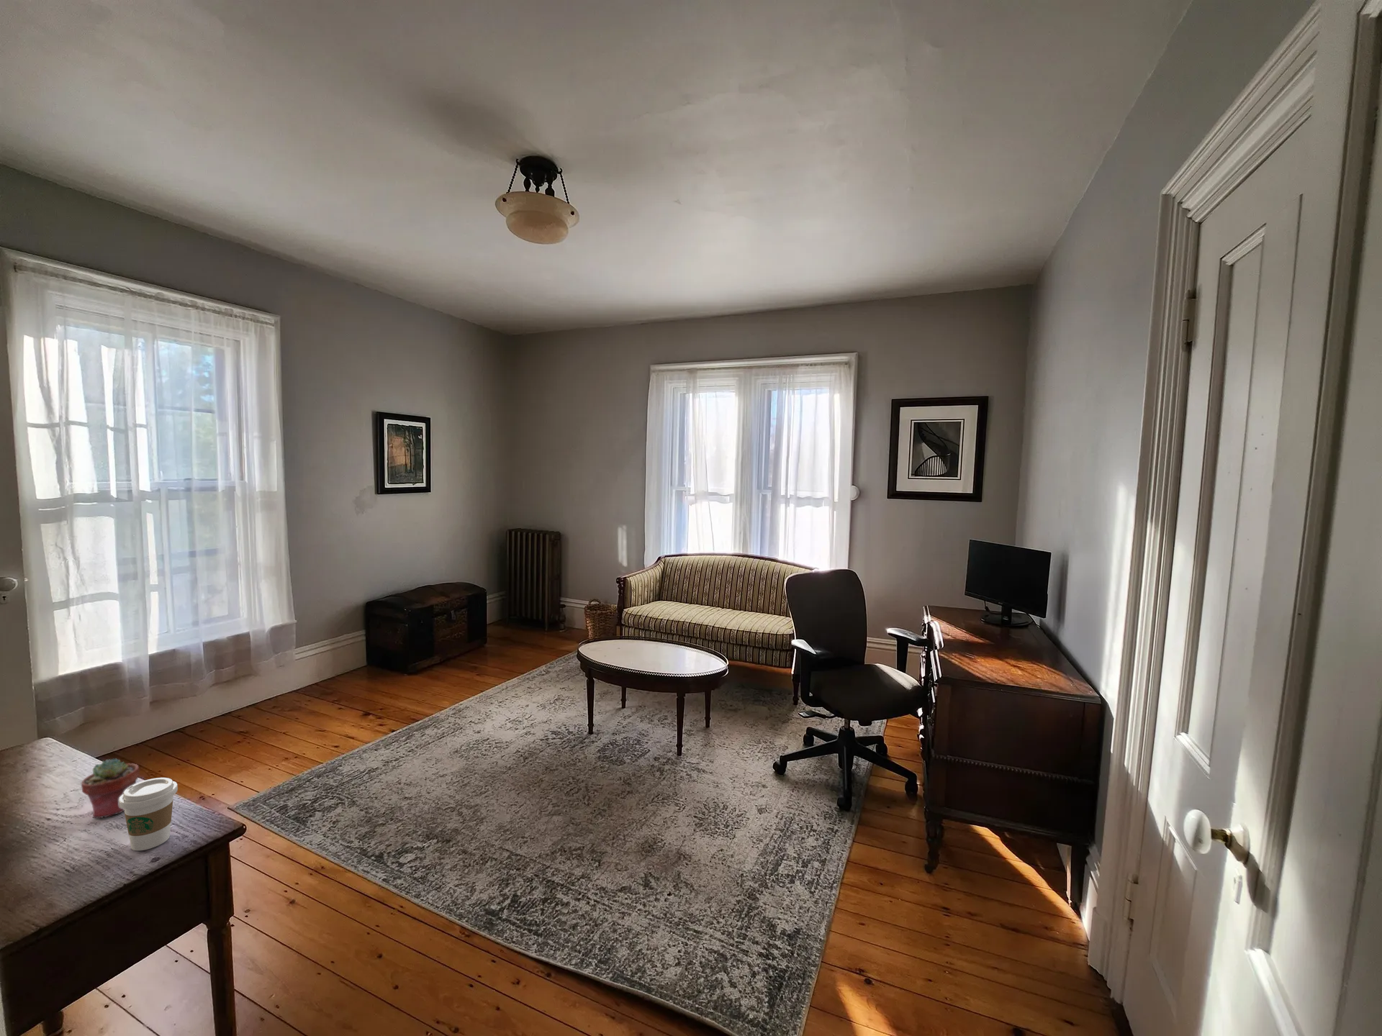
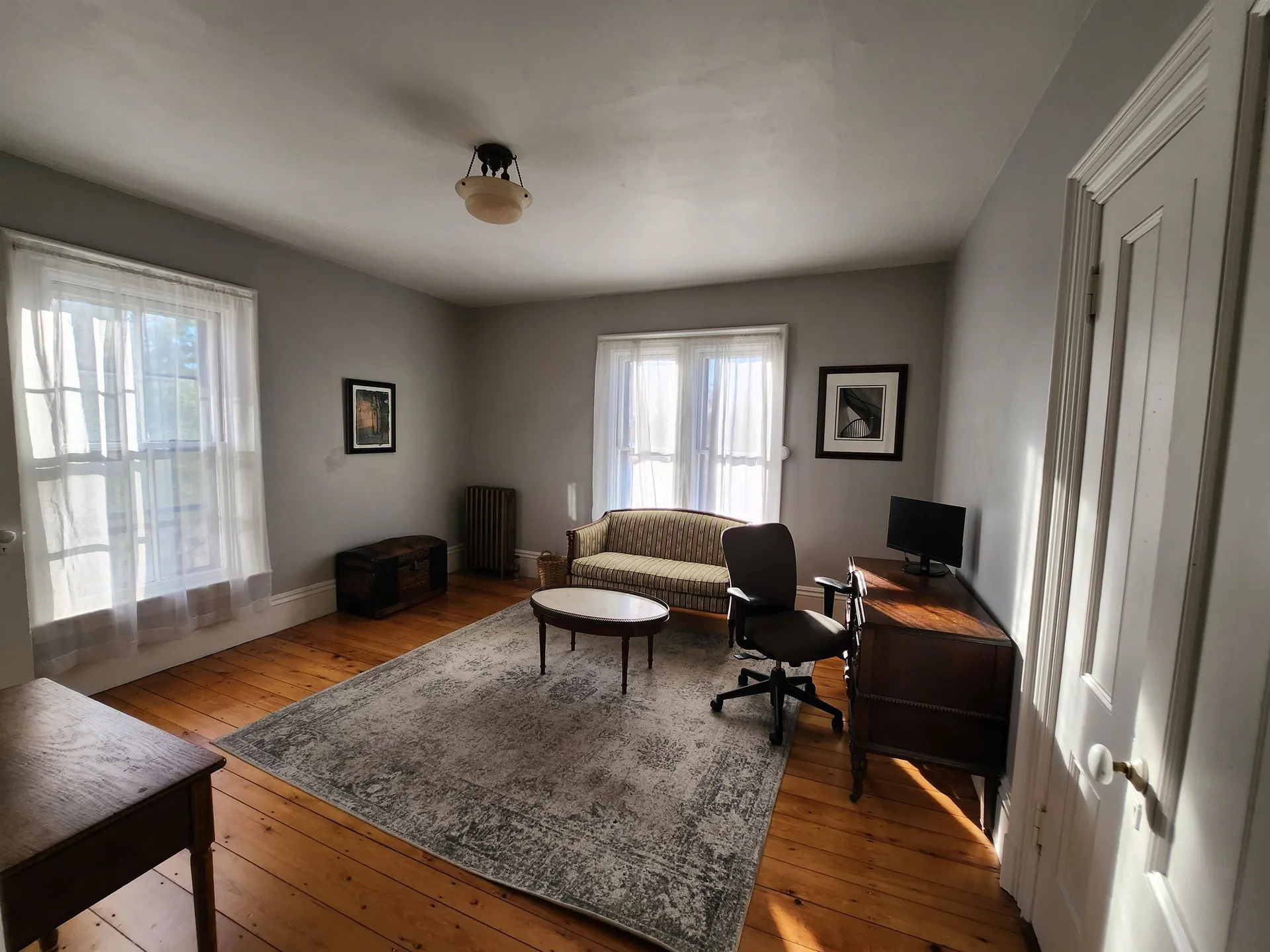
- coffee cup (149, 814)
- potted succulent (111, 785)
